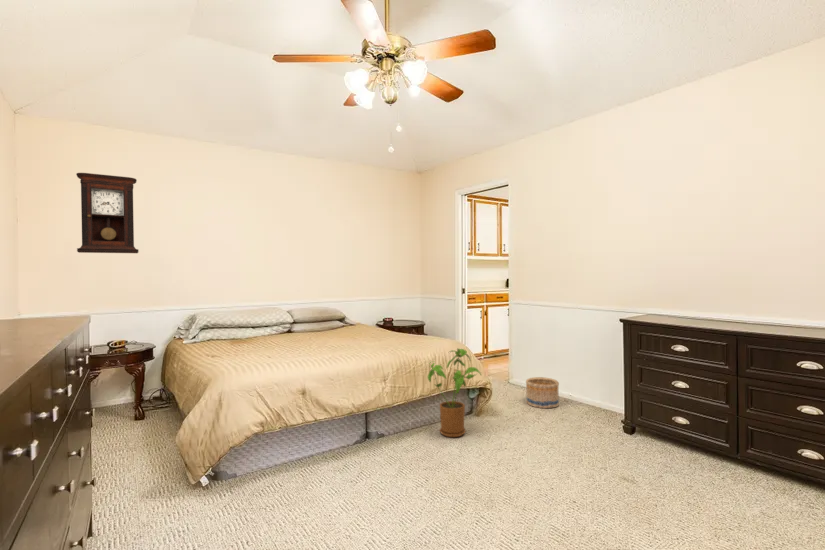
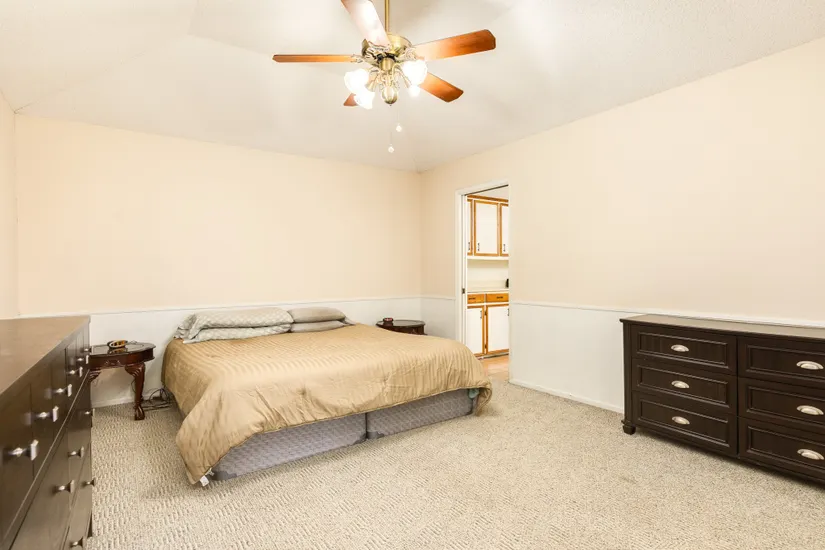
- basket (542, 392)
- house plant (456, 391)
- pendulum clock (108, 214)
